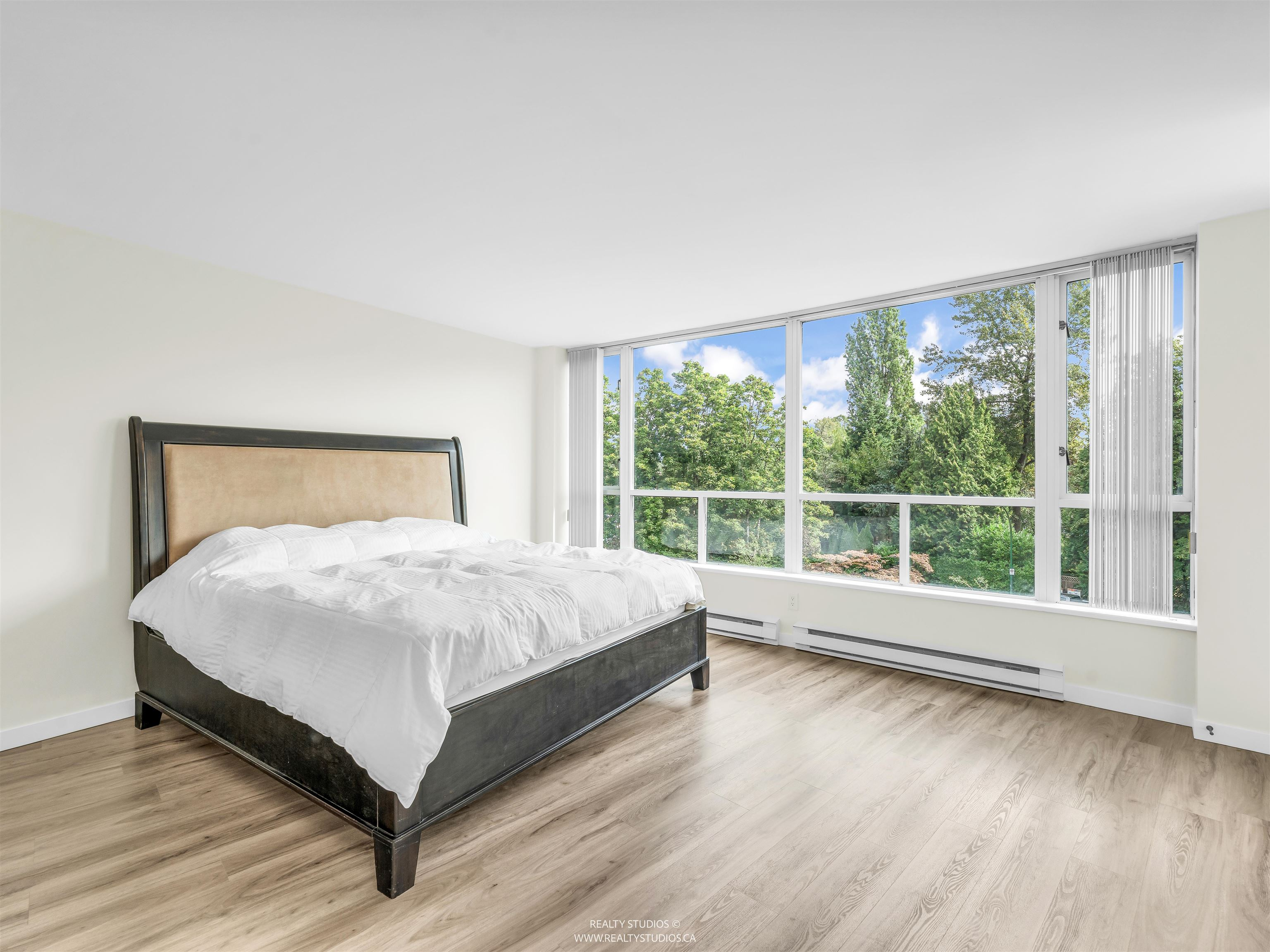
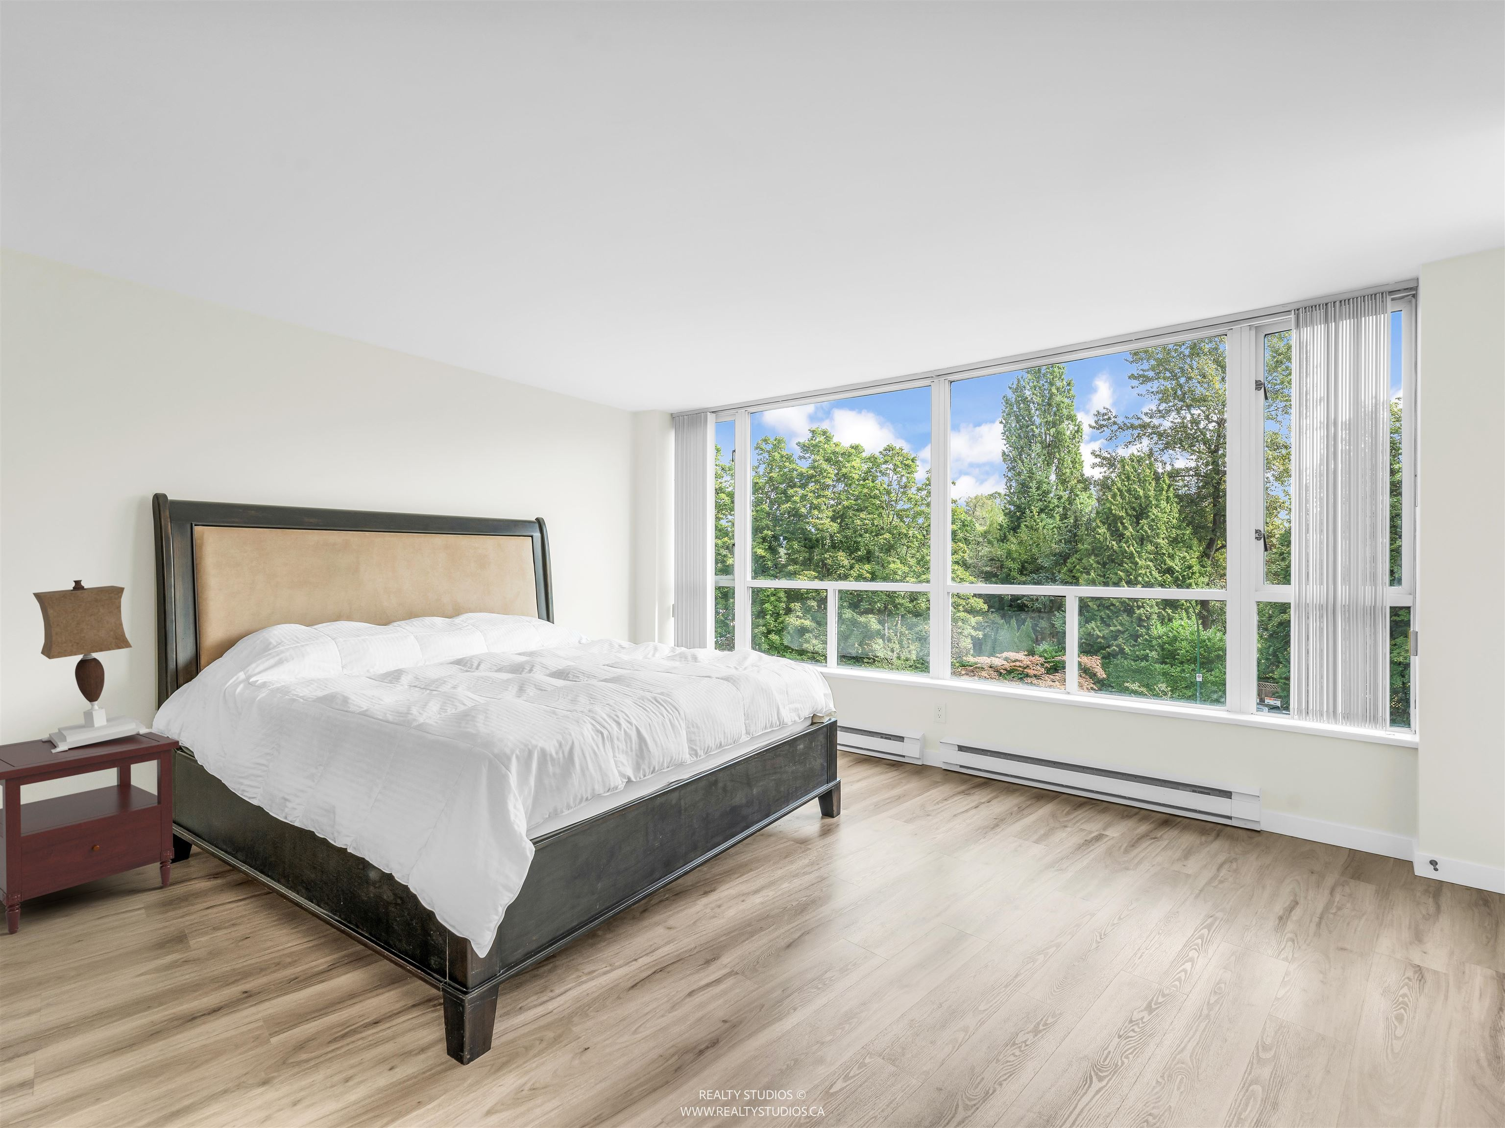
+ side table (73, 820)
+ table lamp (97, 660)
